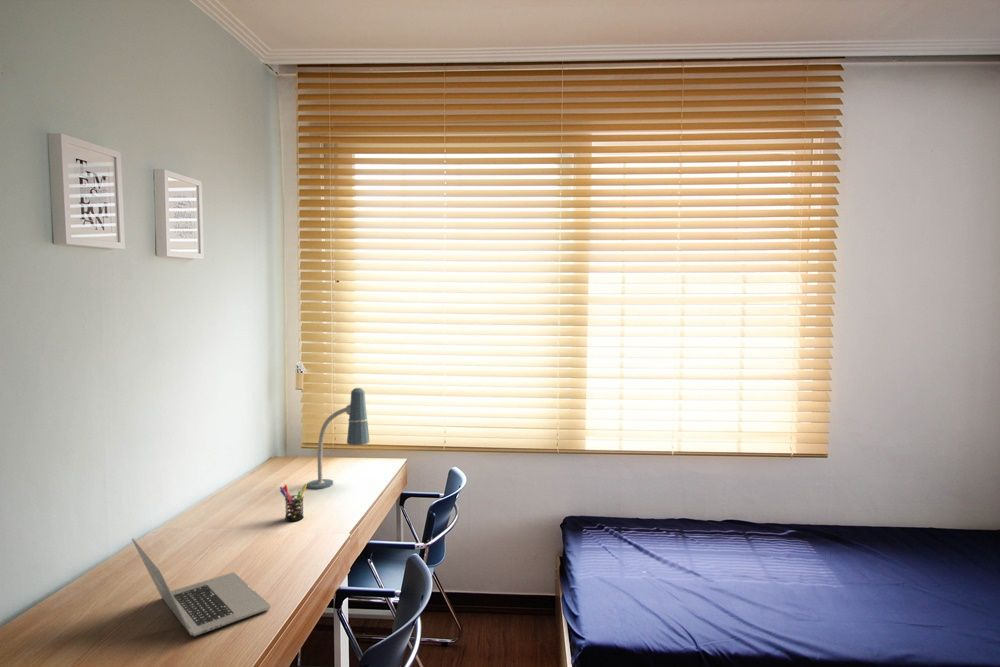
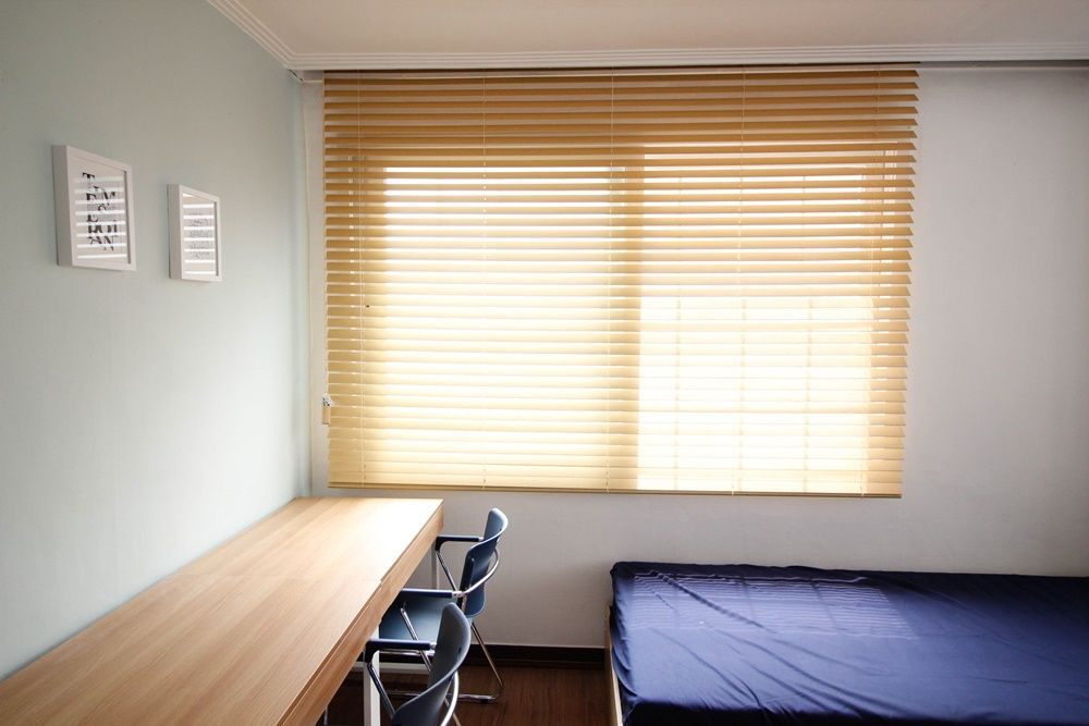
- laptop (203, 581)
- desk lamp (347, 436)
- pen holder (294, 501)
